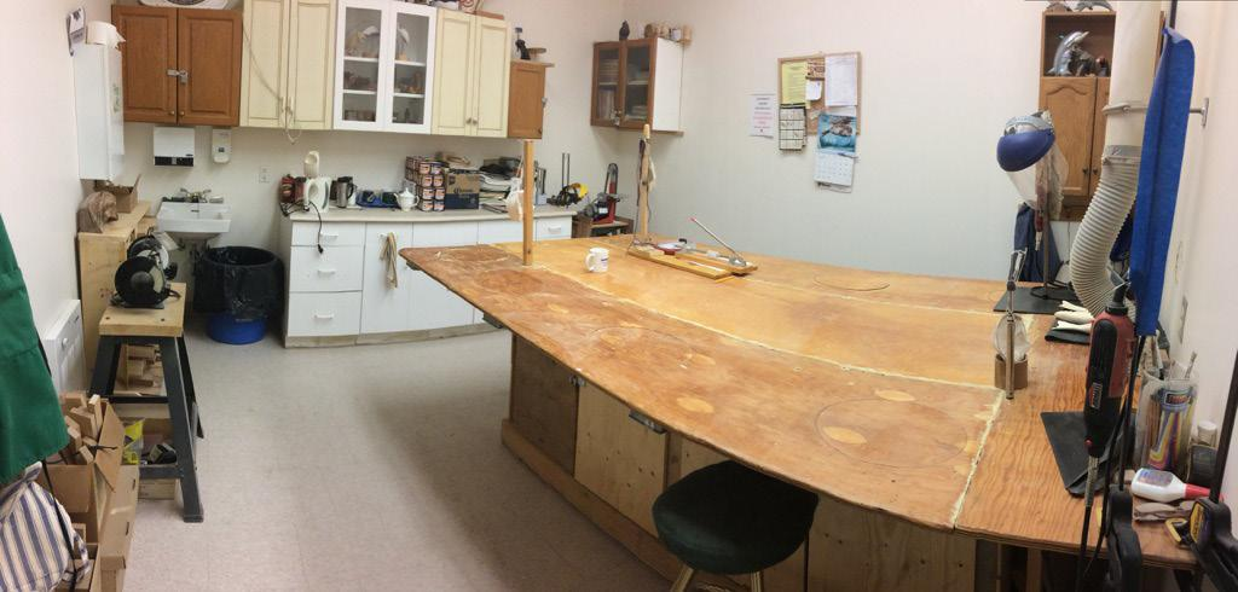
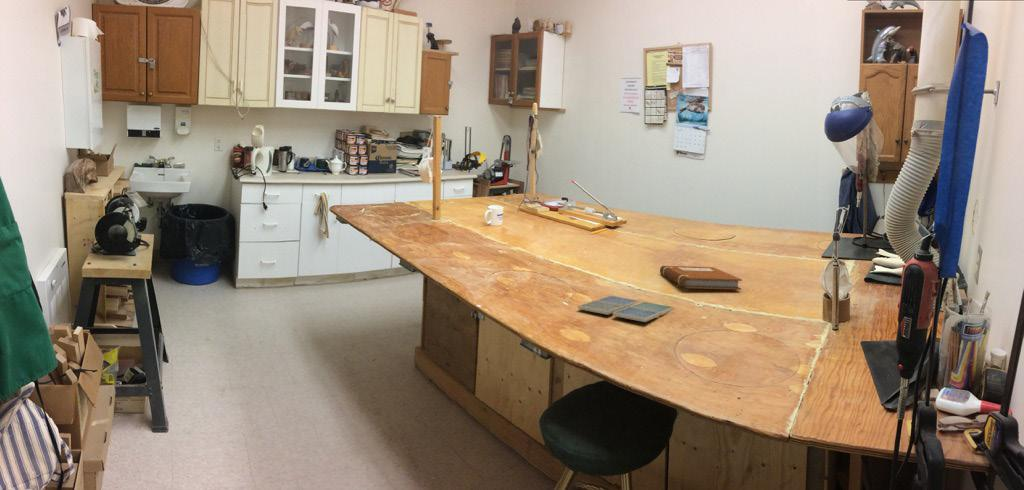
+ drink coaster (626, 307)
+ notebook (698, 276)
